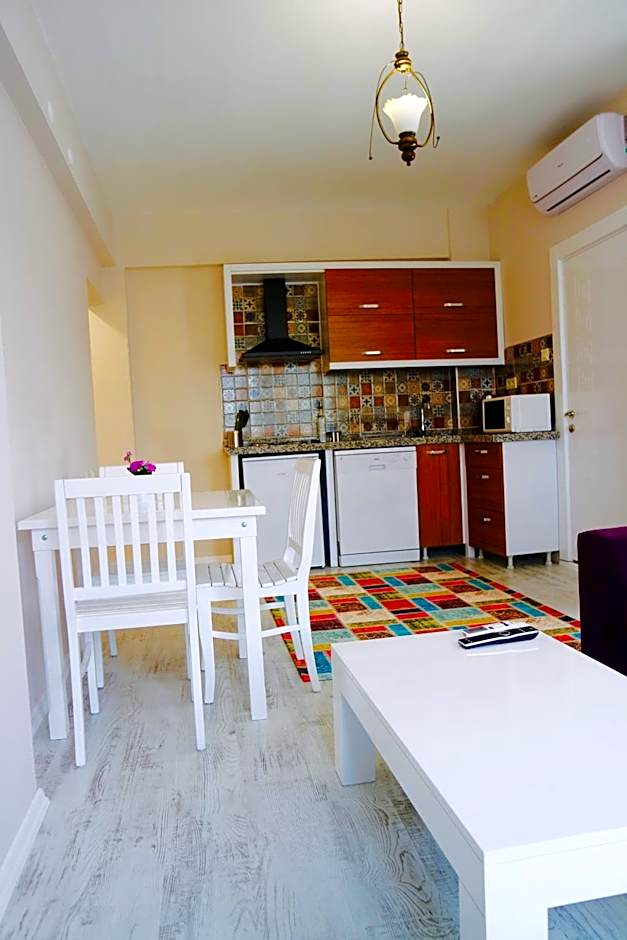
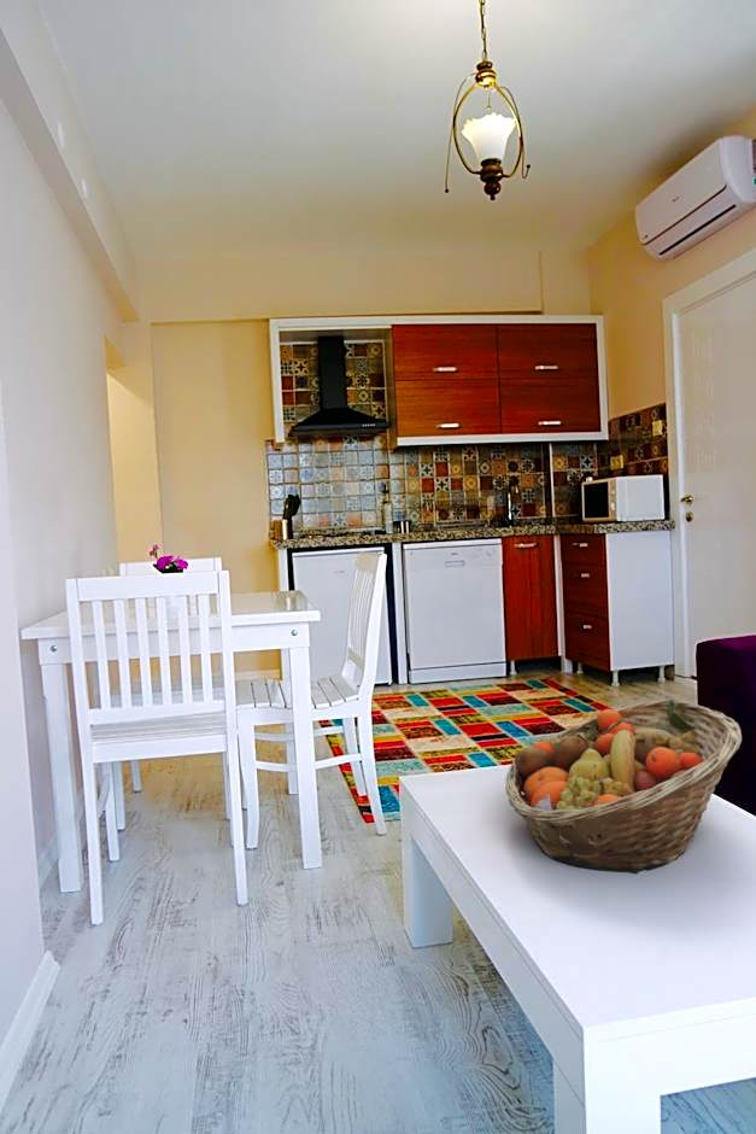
+ fruit basket (616, 774)
